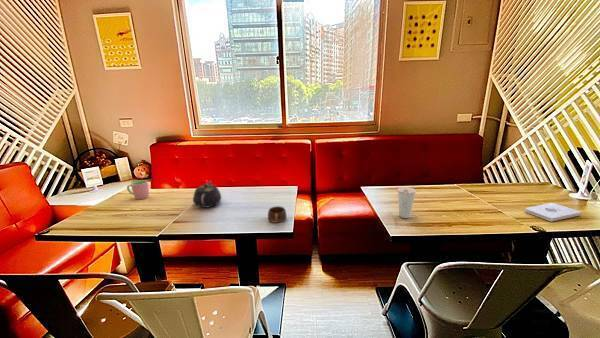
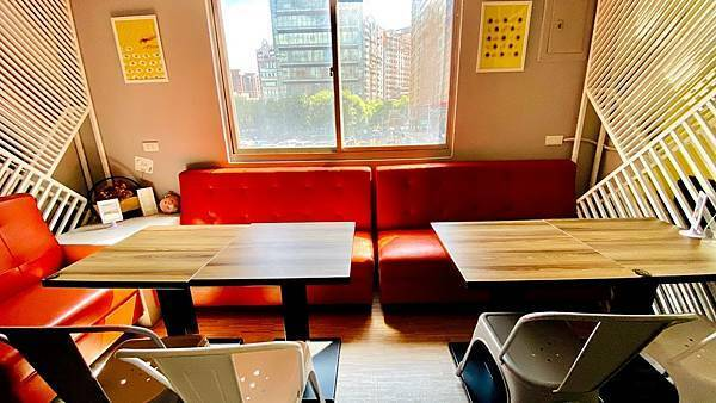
- cup (276, 215)
- teapot (207, 193)
- cup (405, 202)
- notepad (551, 211)
- cup (138, 190)
